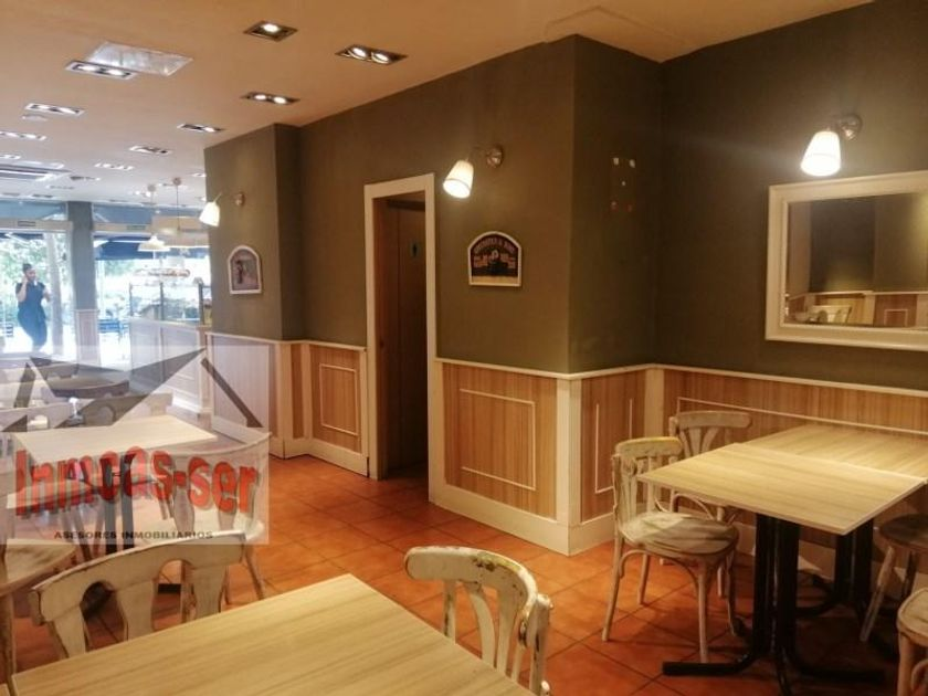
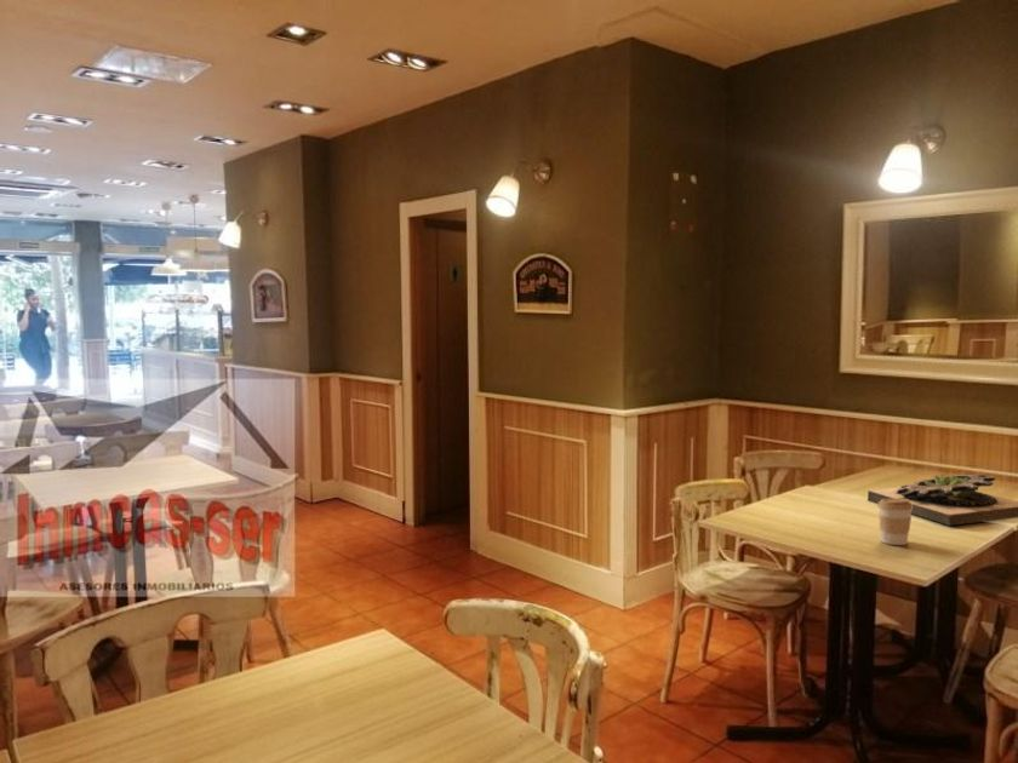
+ succulent planter (946, 490)
+ coffee cup (894, 520)
